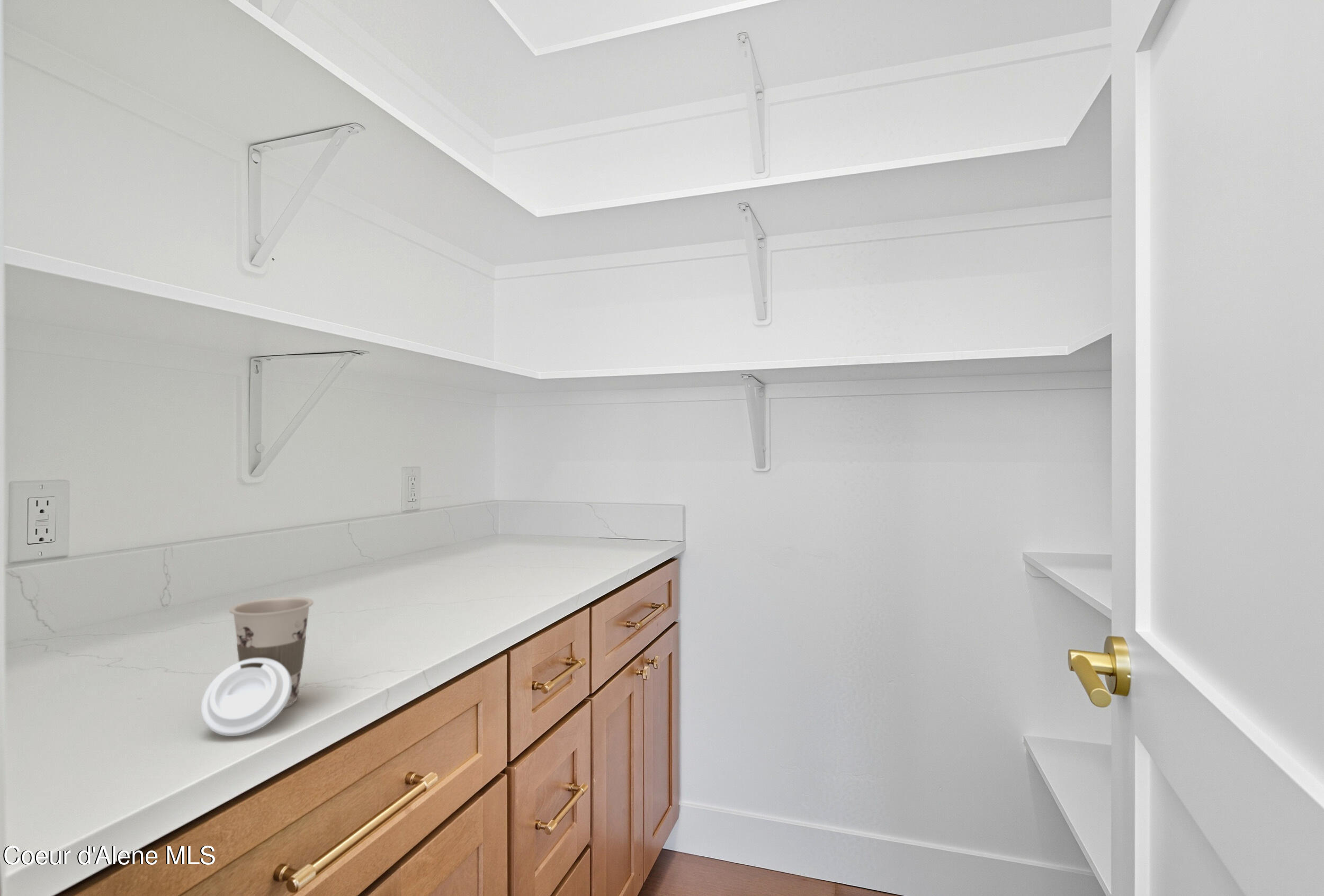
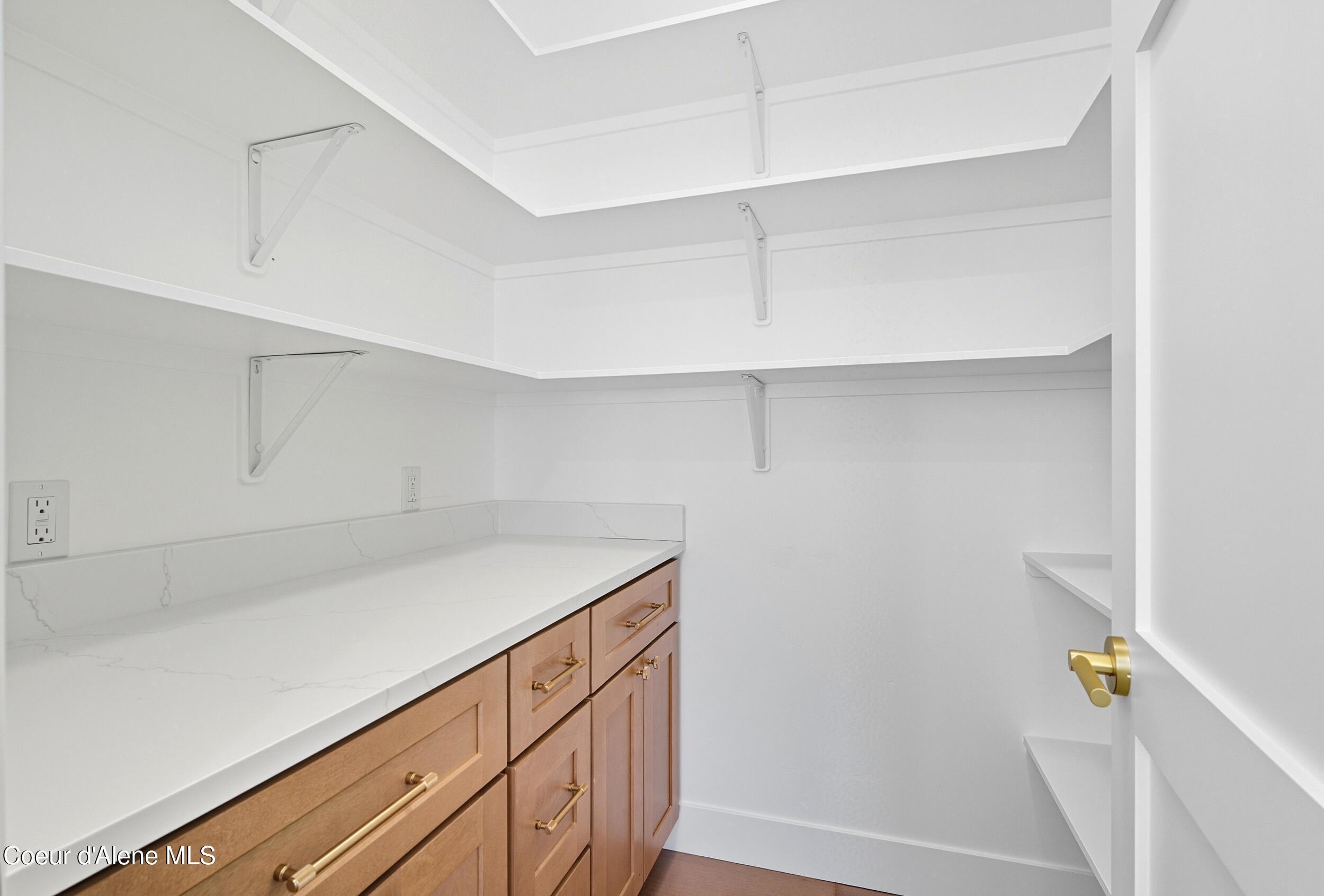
- cup (263, 661)
